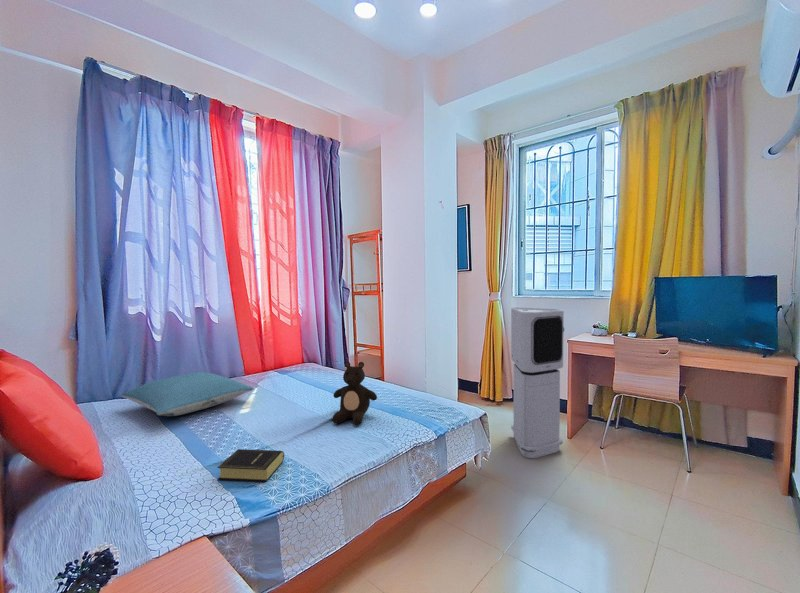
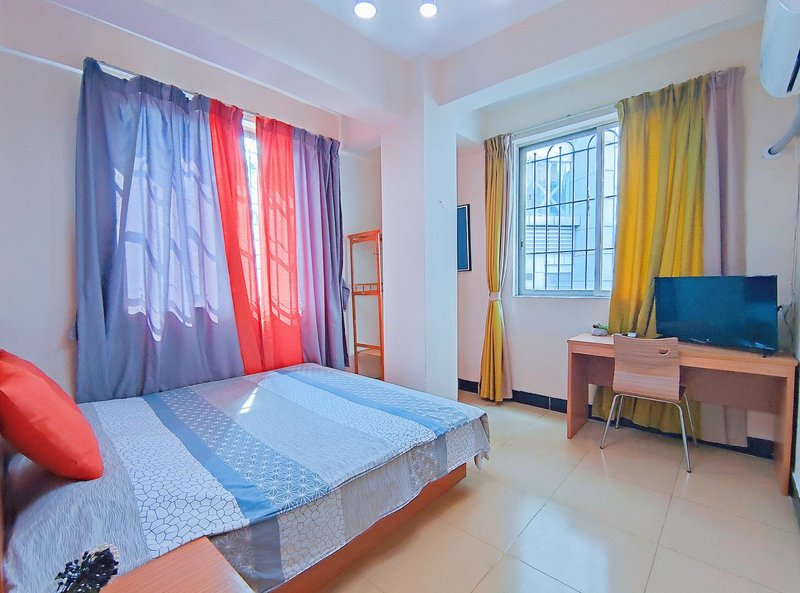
- teddy bear (351, 391)
- air purifier (529, 377)
- book (250, 463)
- pillow (188, 391)
